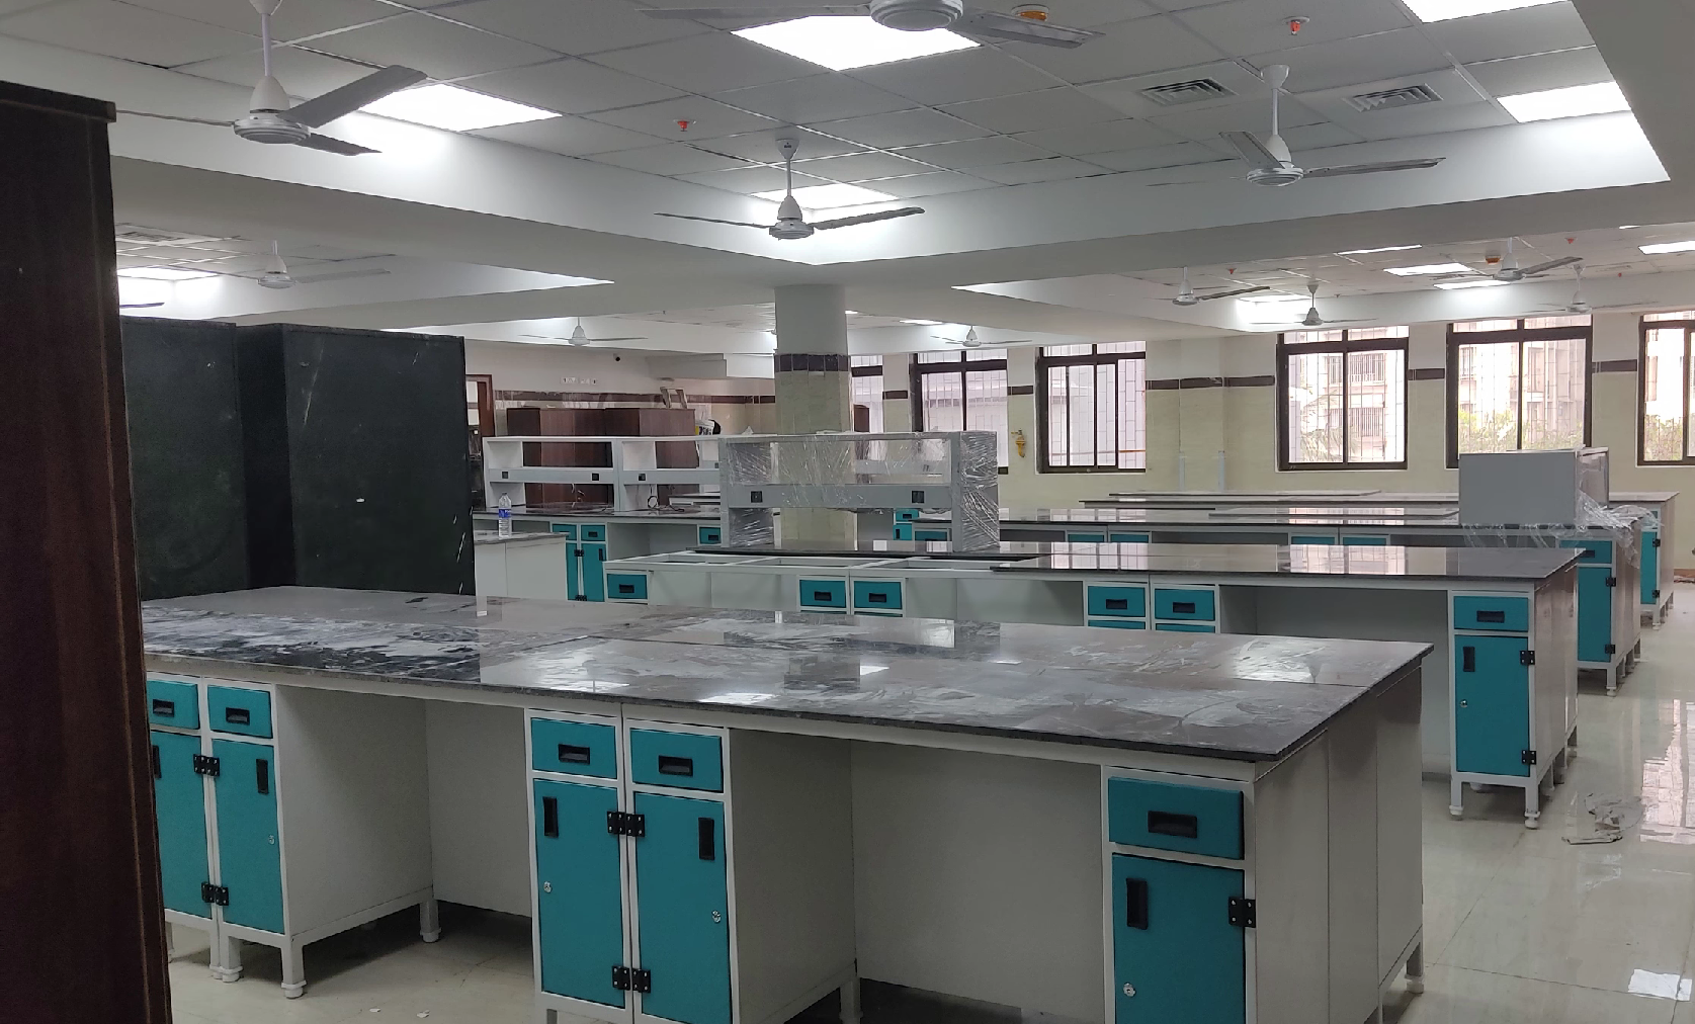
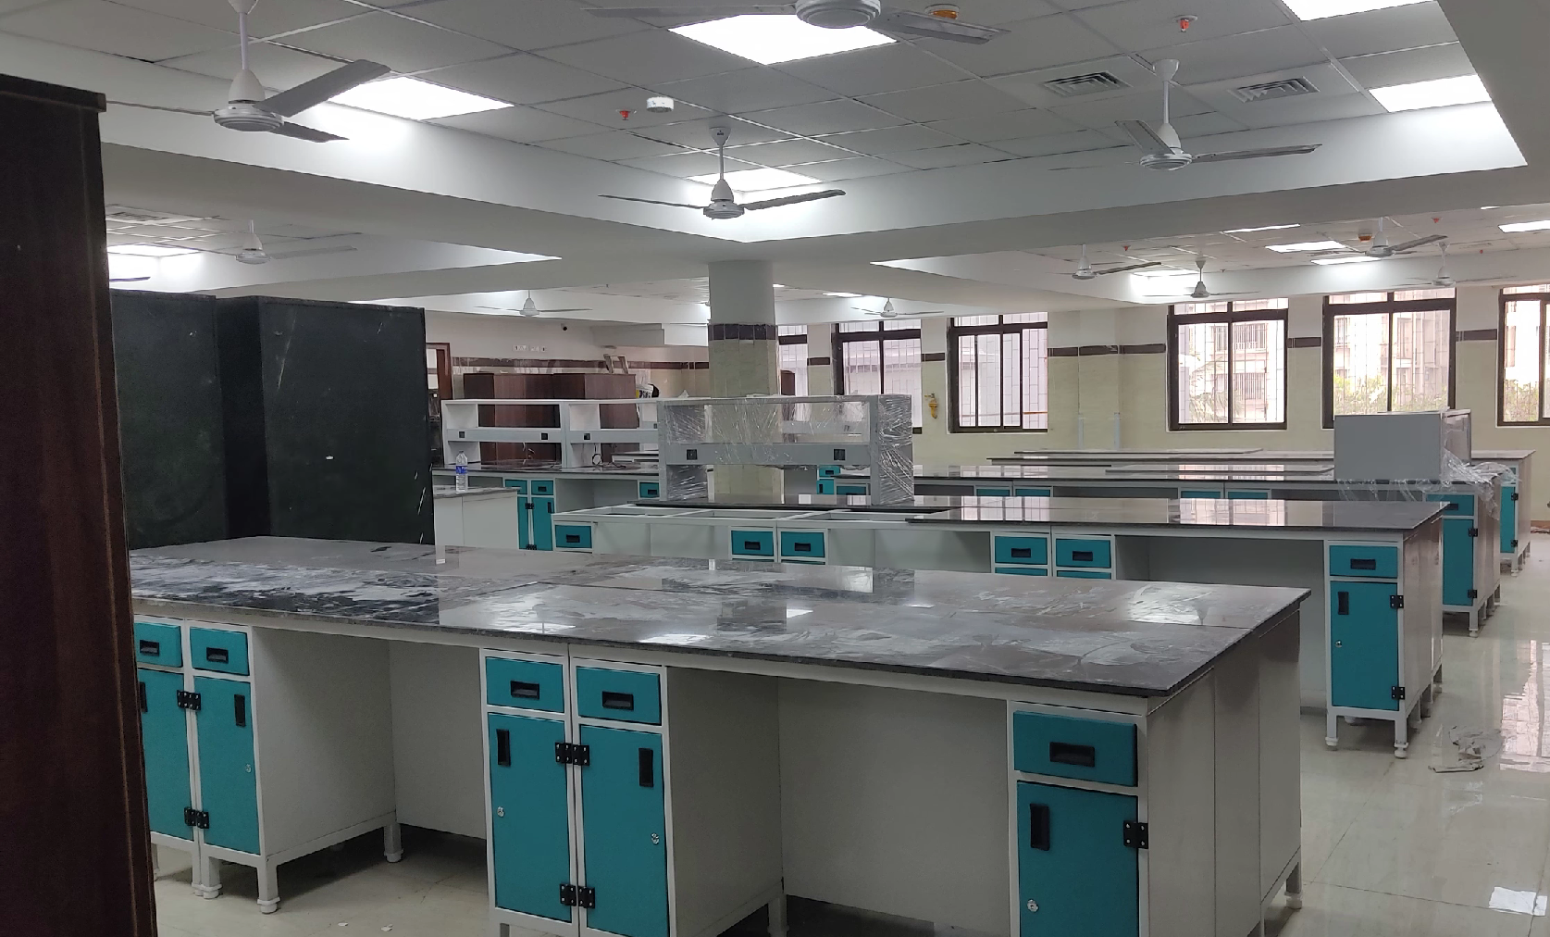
+ smoke detector (659, 104)
